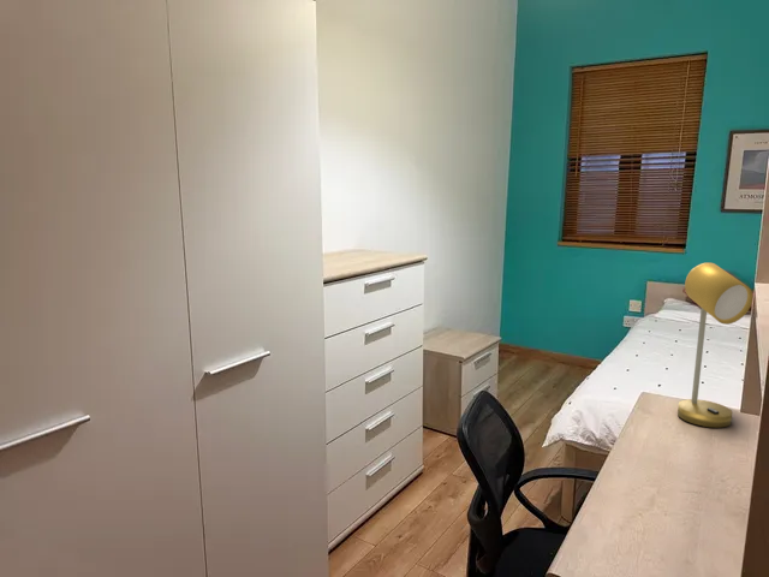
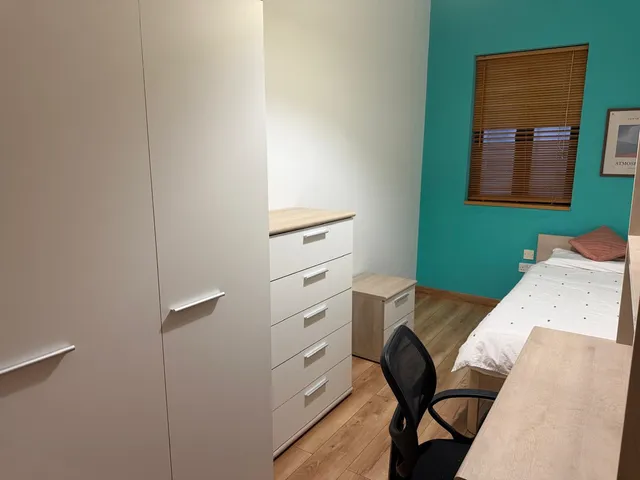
- desk lamp (703, 341)
